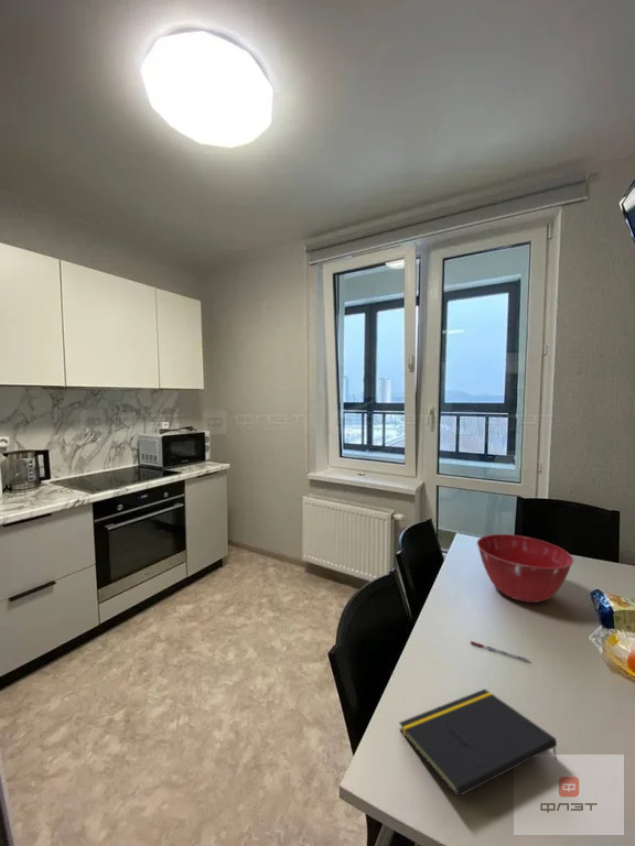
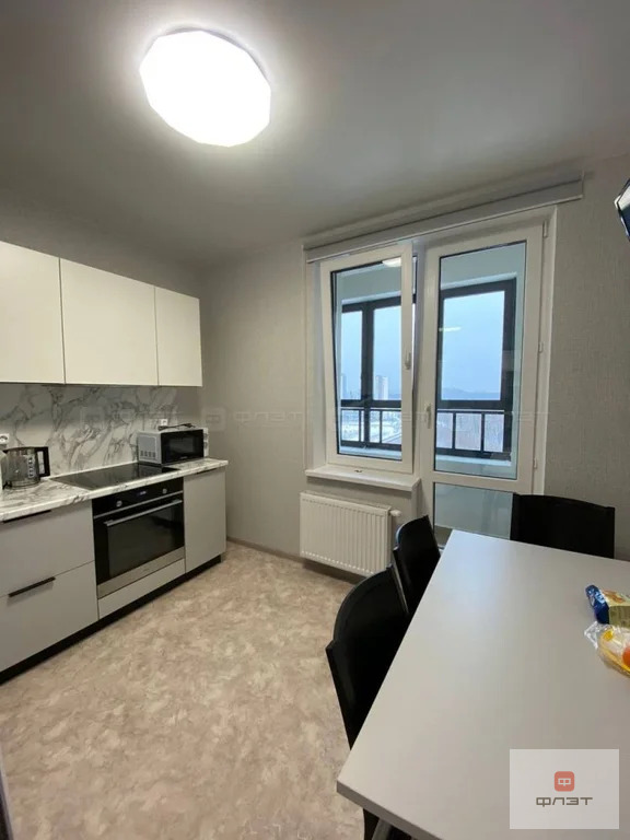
- pen (498, 650)
- notepad (473, 734)
- mixing bowl (521, 570)
